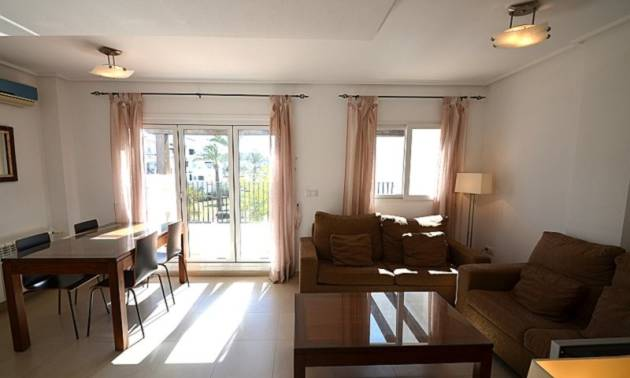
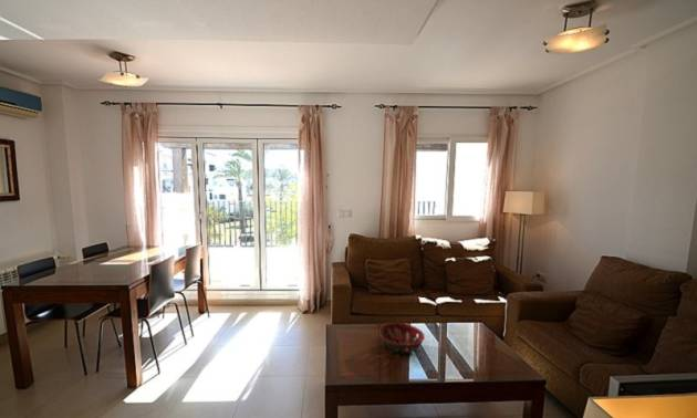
+ decorative bowl (400, 339)
